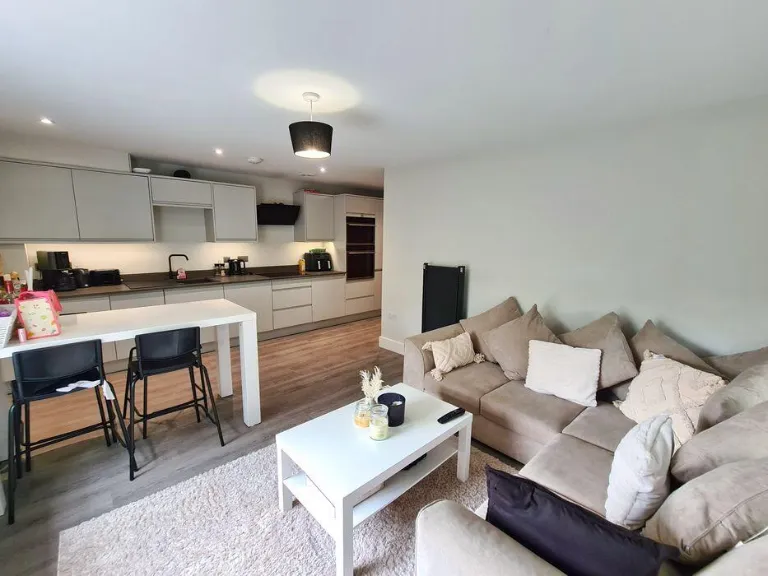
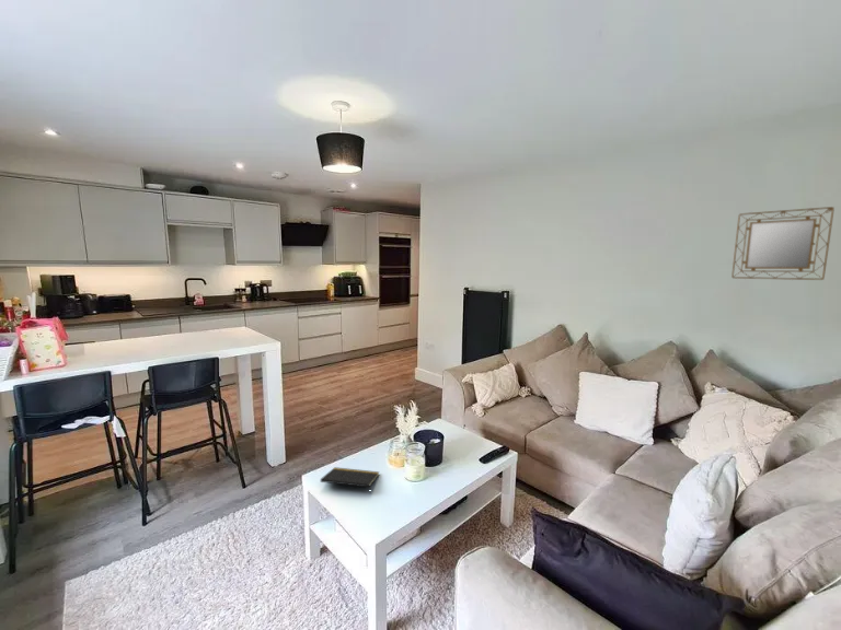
+ home mirror (779, 245)
+ notepad (350, 476)
